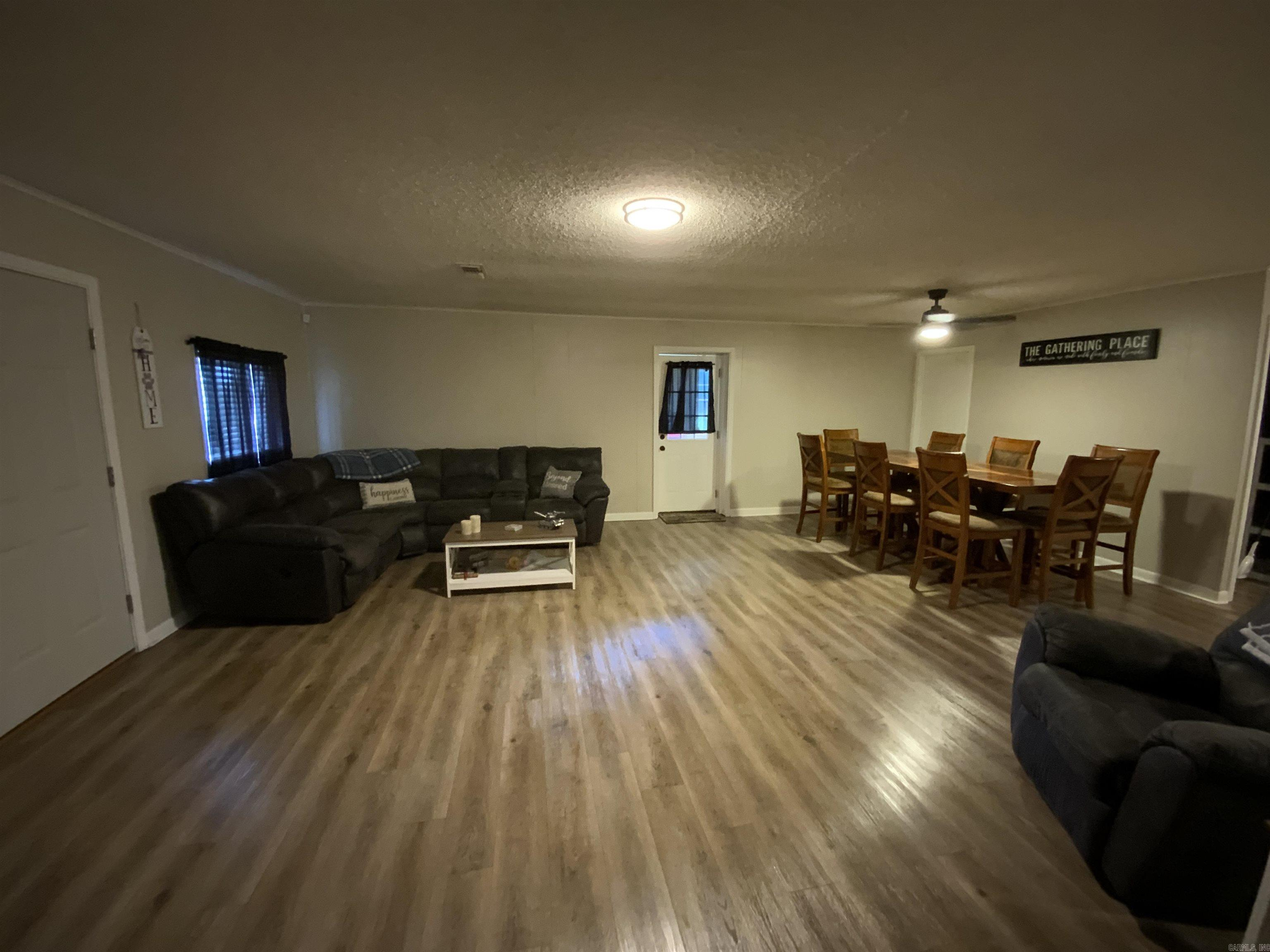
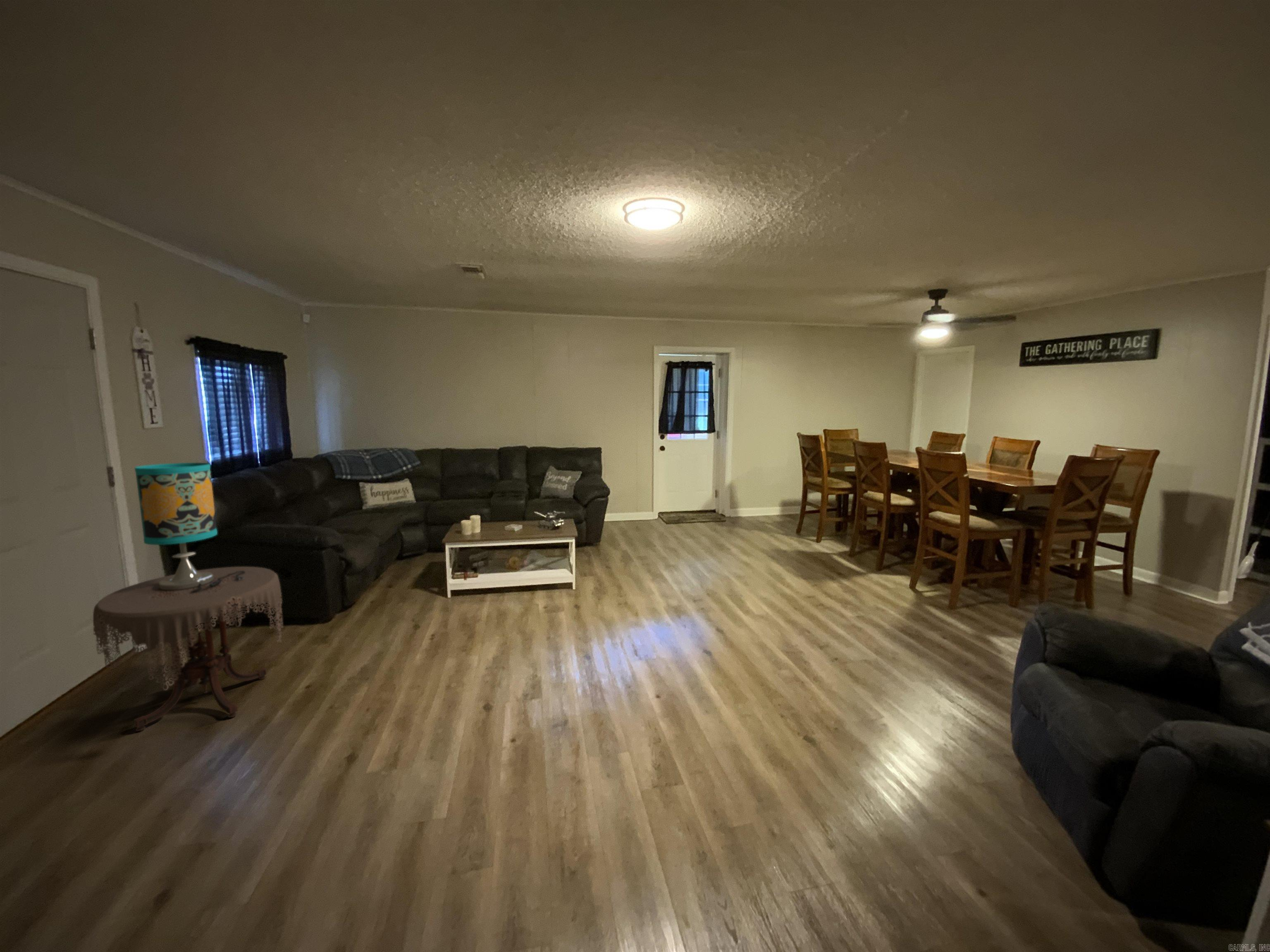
+ side table (201, 645)
+ table lamp (195, 524)
